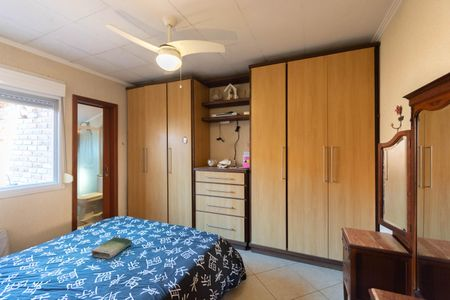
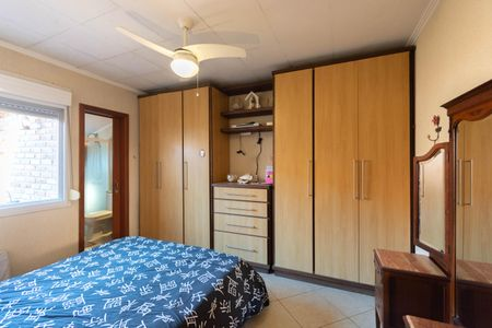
- book (112, 246)
